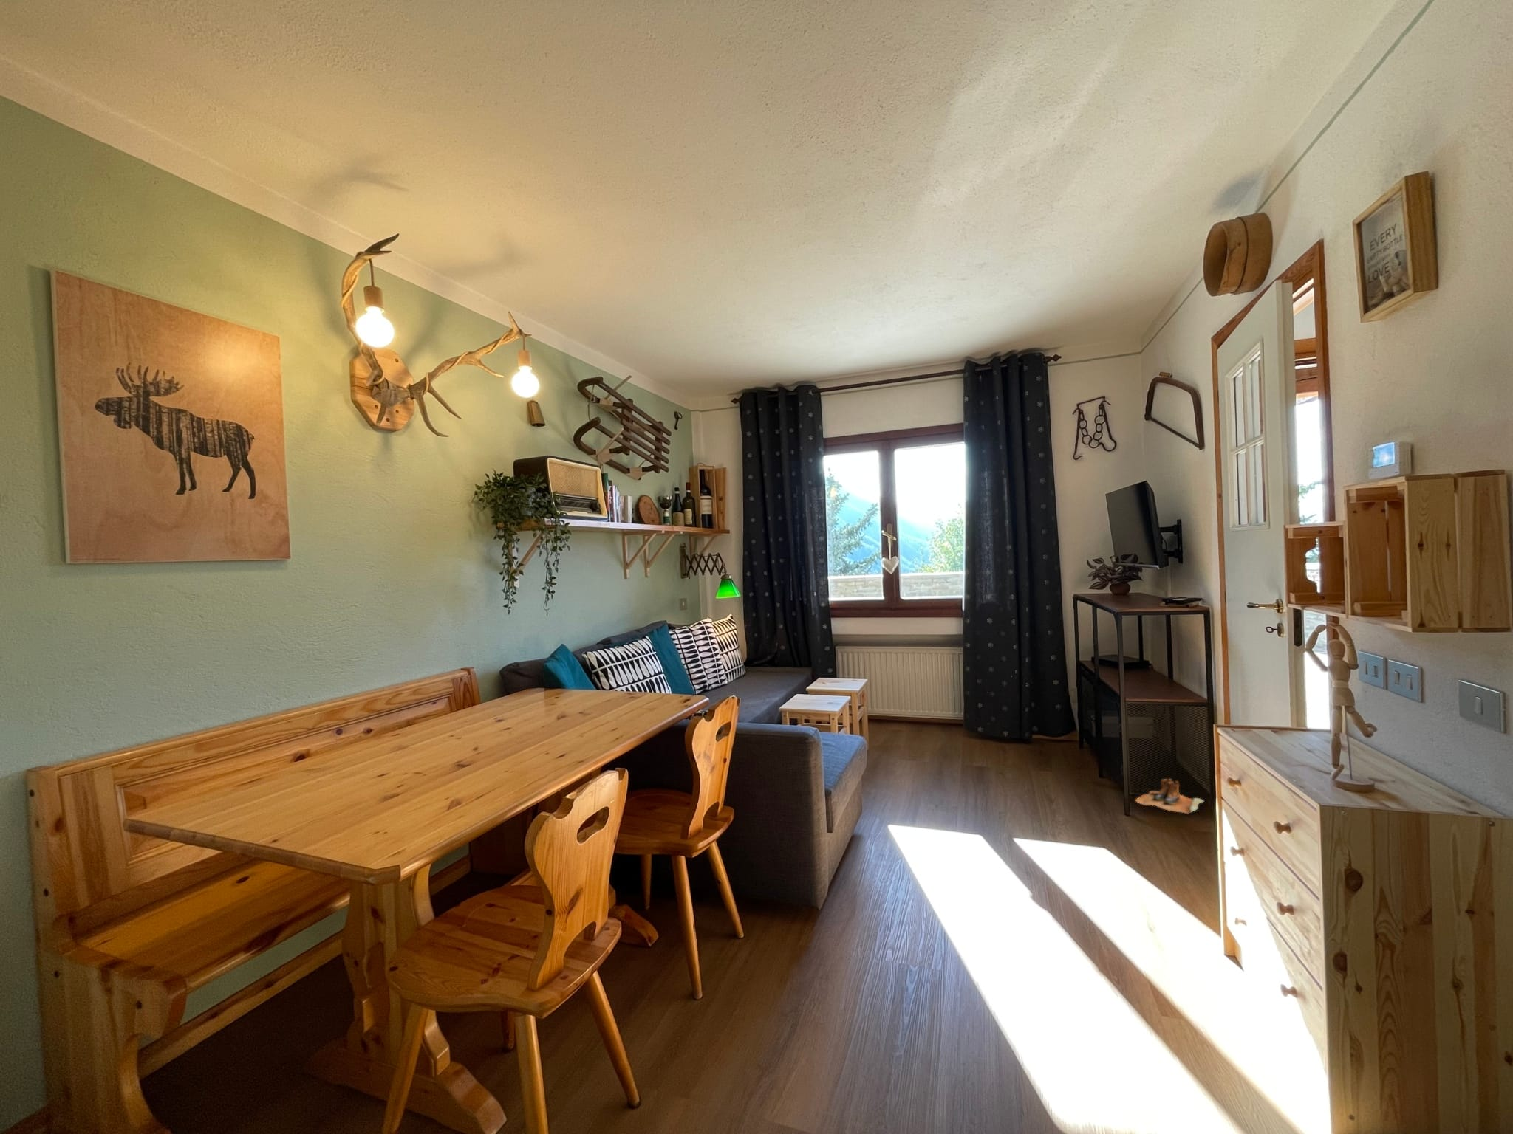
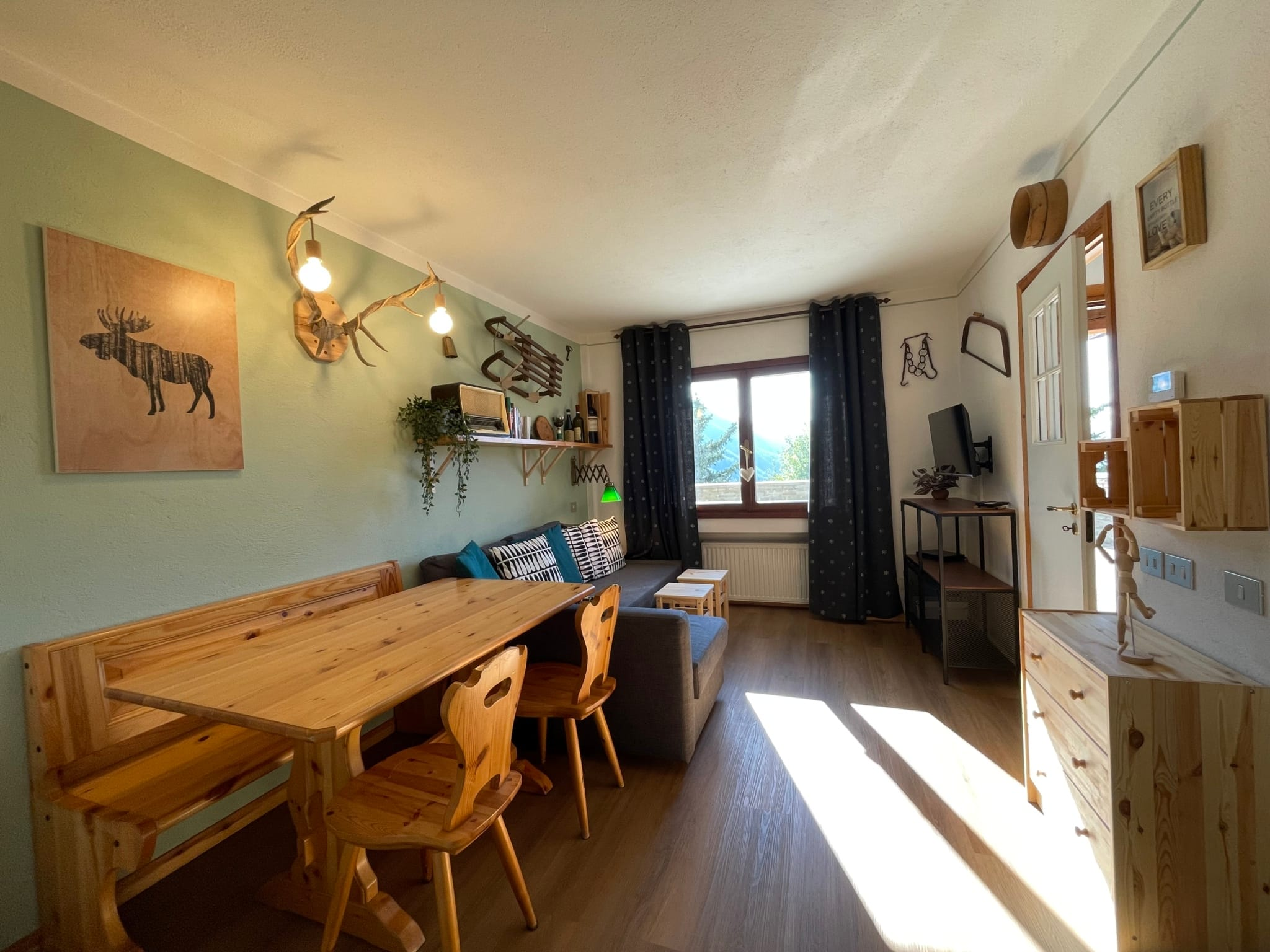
- boots (1168, 792)
